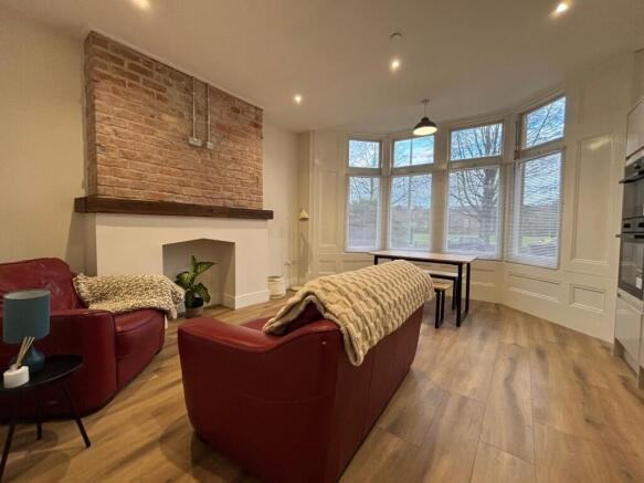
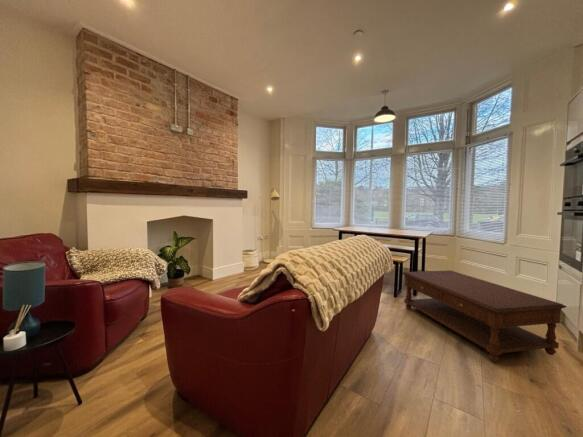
+ coffee table (467, 306)
